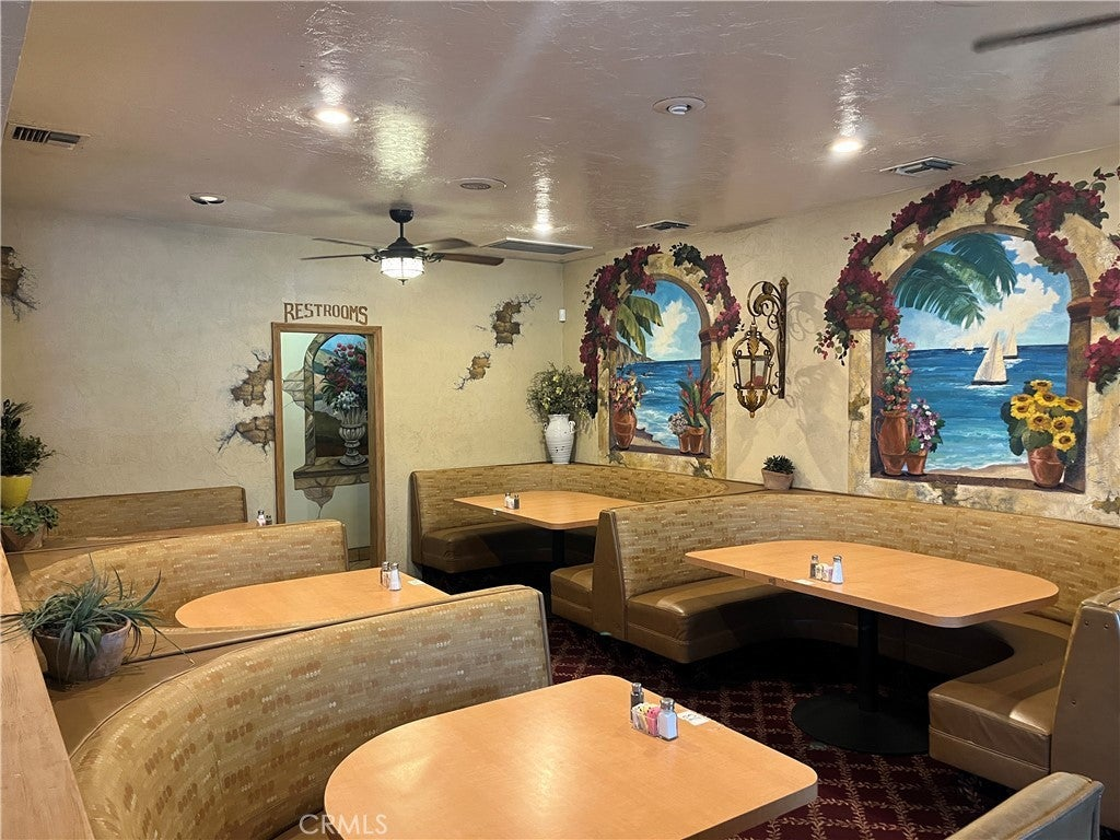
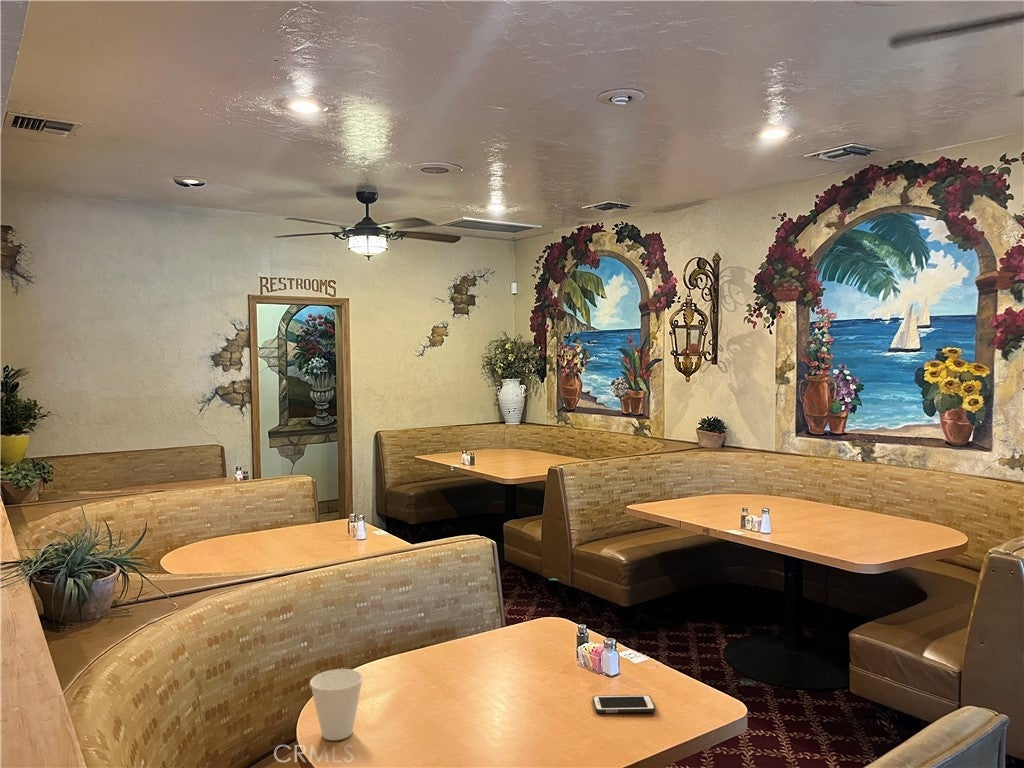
+ cell phone (623, 703)
+ cup (337, 706)
